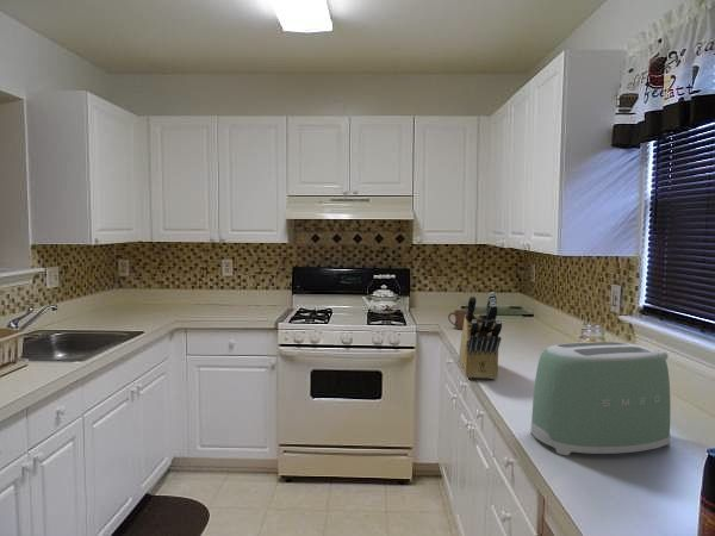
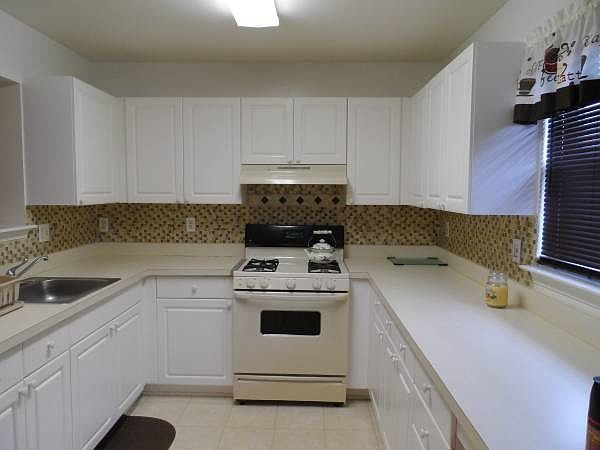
- mug (459, 319)
- toaster (601, 392)
- knife block (479, 330)
